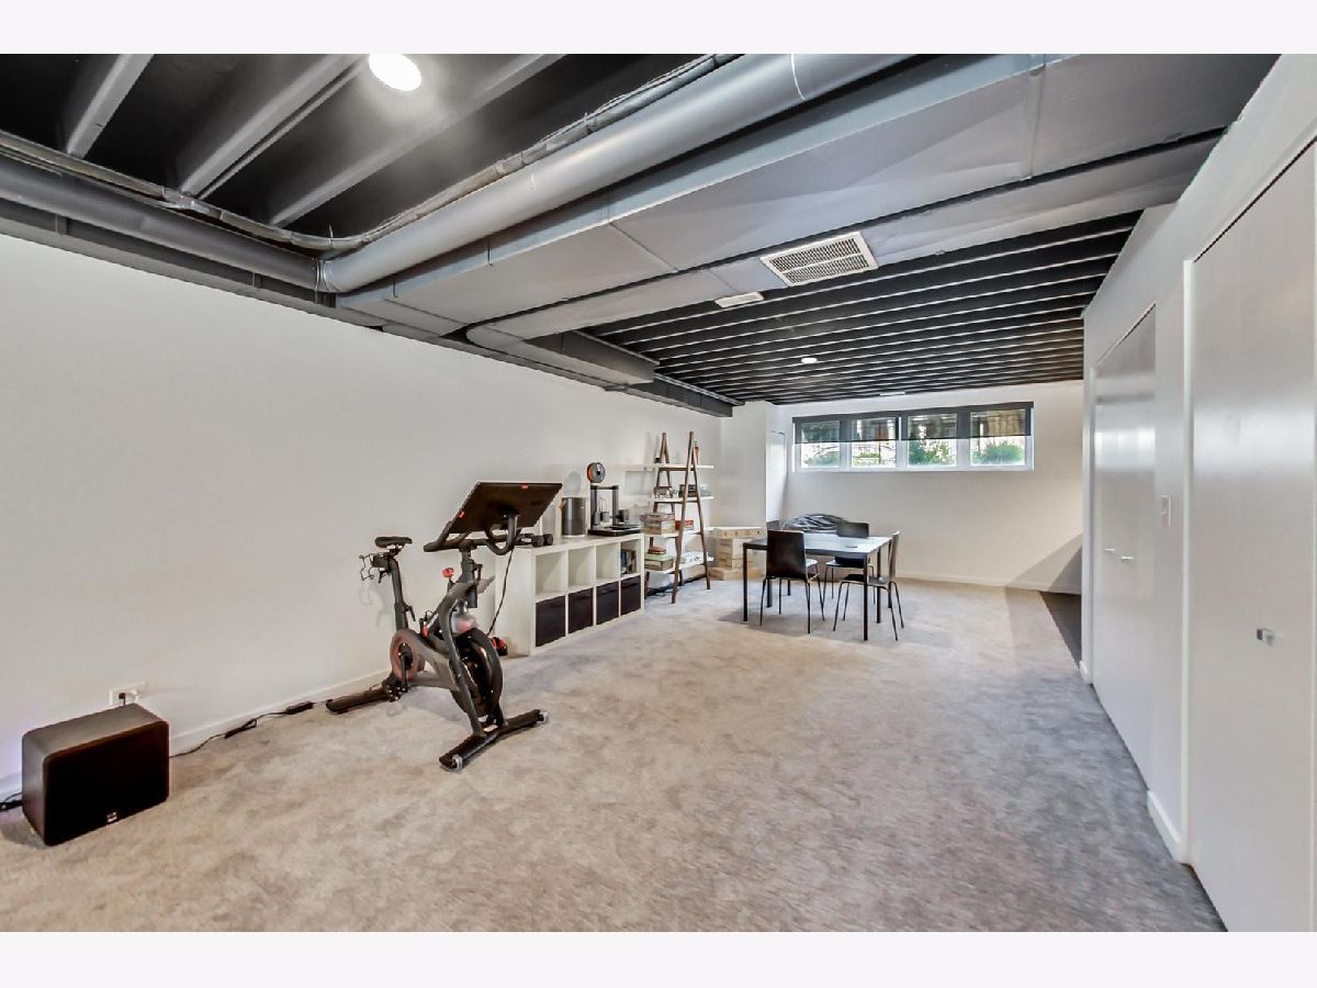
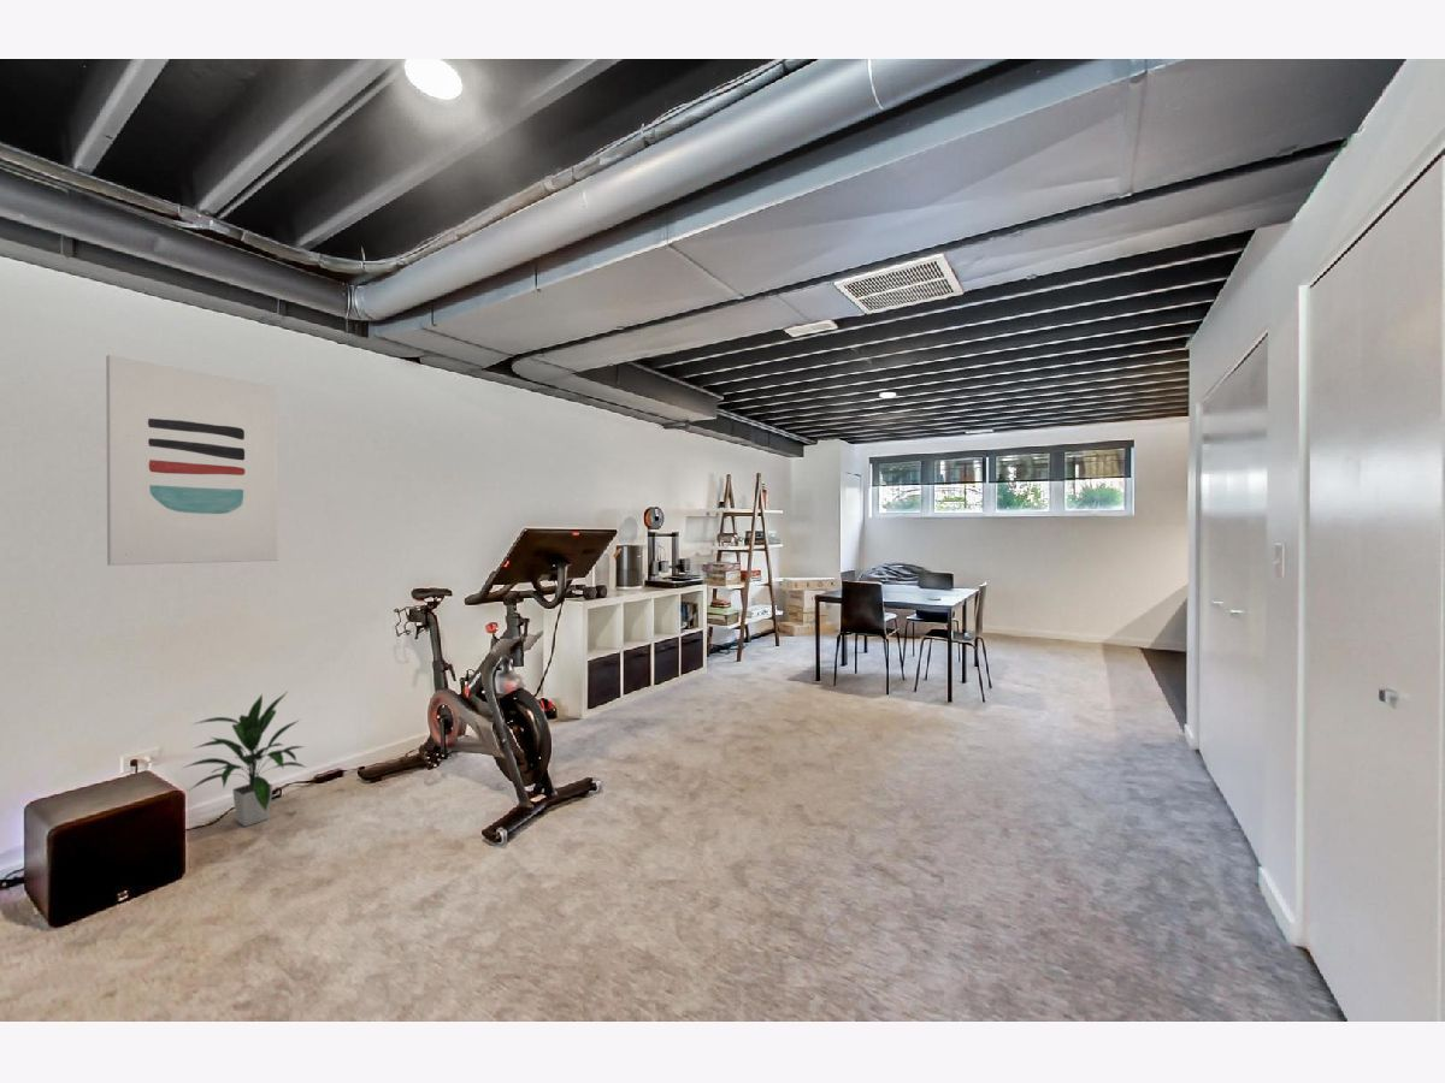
+ wall art (200, 467)
+ indoor plant (250, 759)
